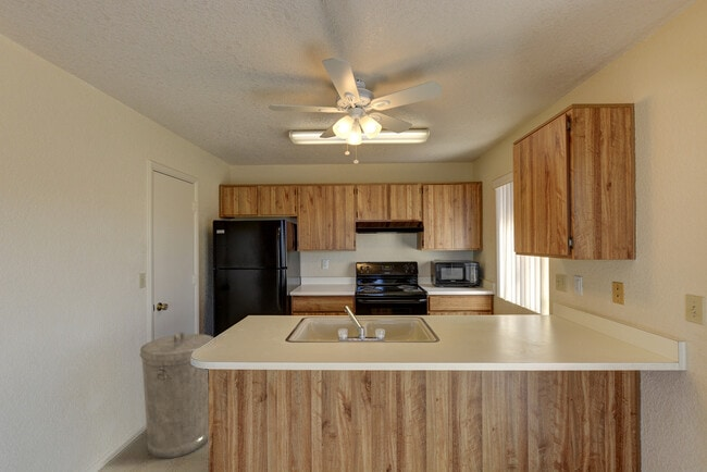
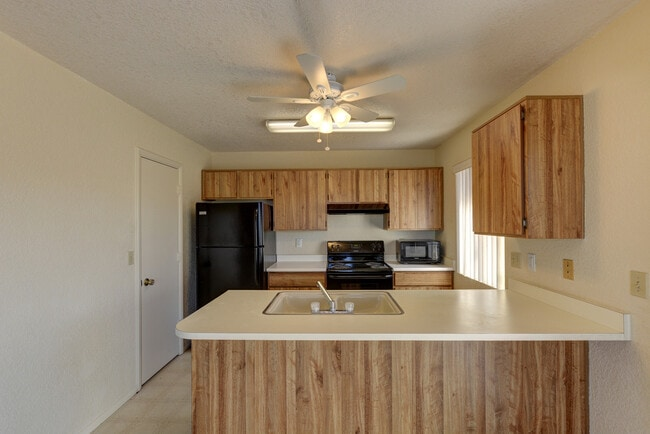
- trash can (179, 386)
